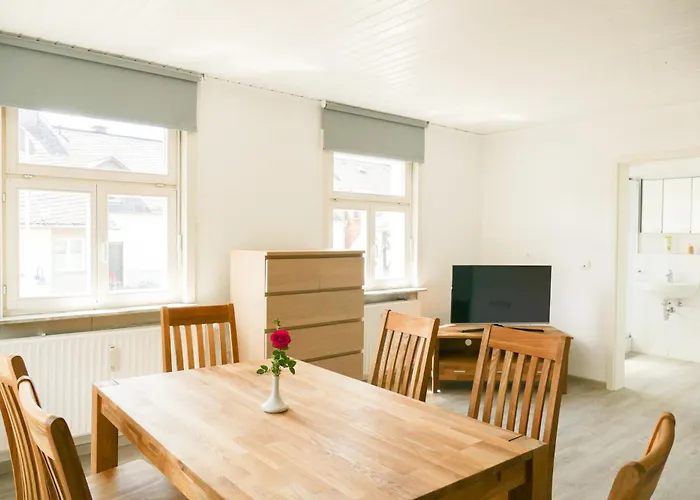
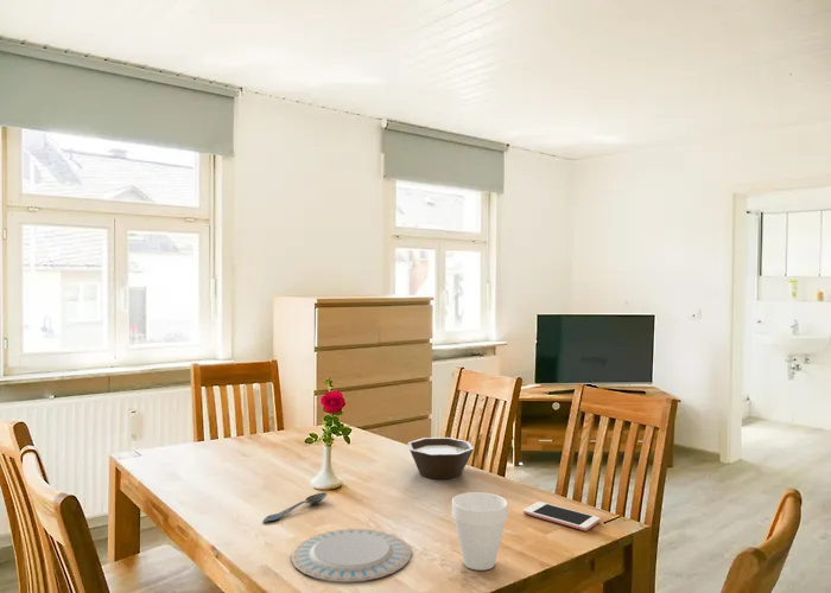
+ bowl (439, 459)
+ spoon (296, 506)
+ cup (478, 531)
+ chinaware (351, 550)
+ cell phone (560, 515)
